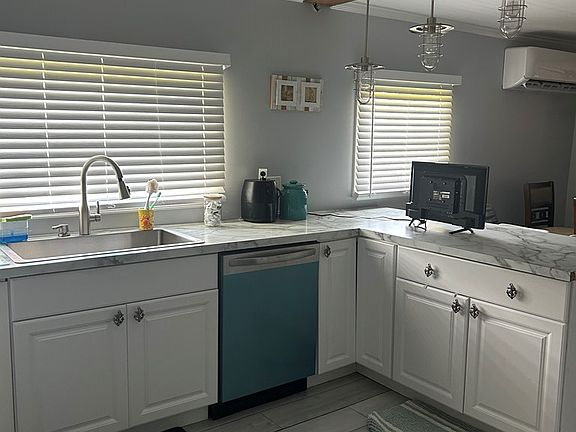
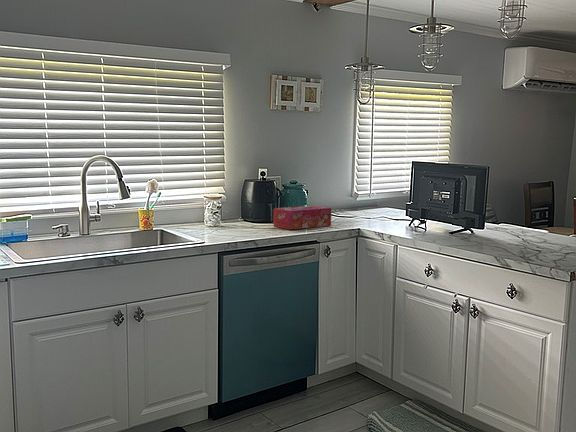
+ tissue box (302, 217)
